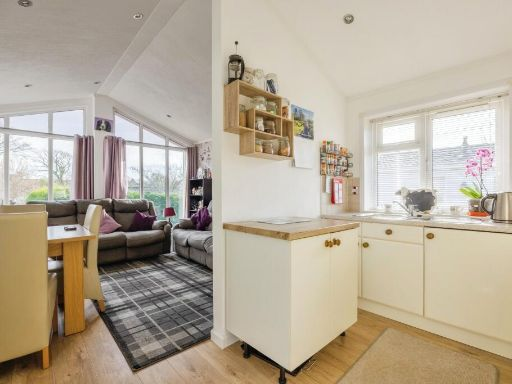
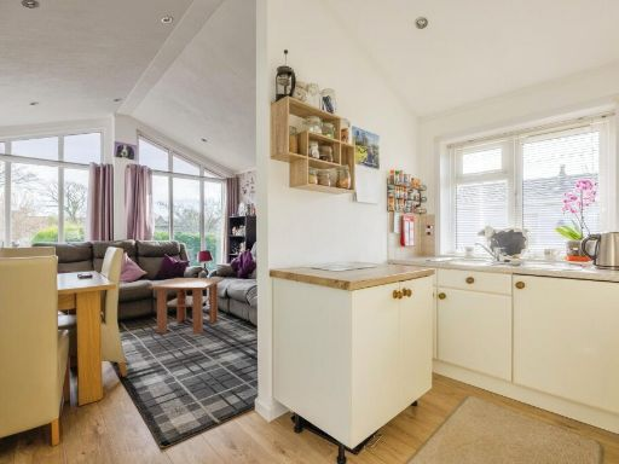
+ coffee table (189, 303)
